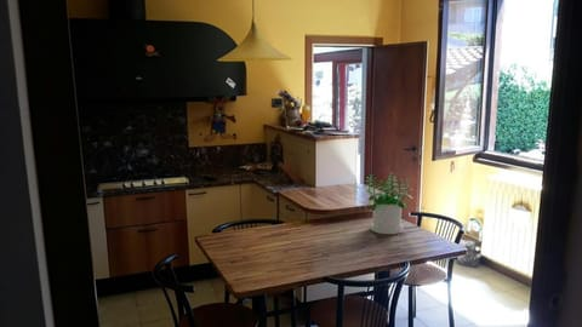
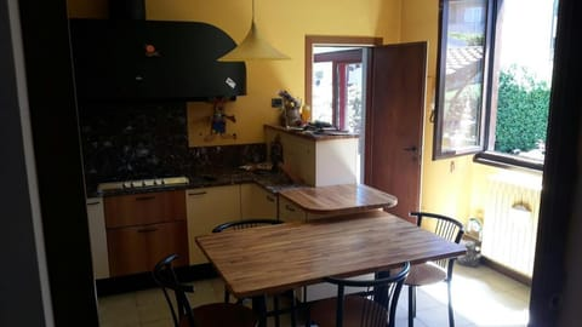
- potted plant (388, 202)
